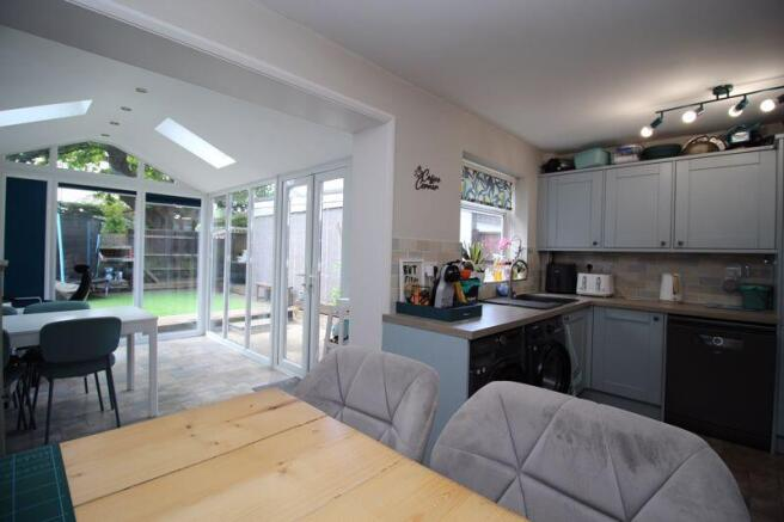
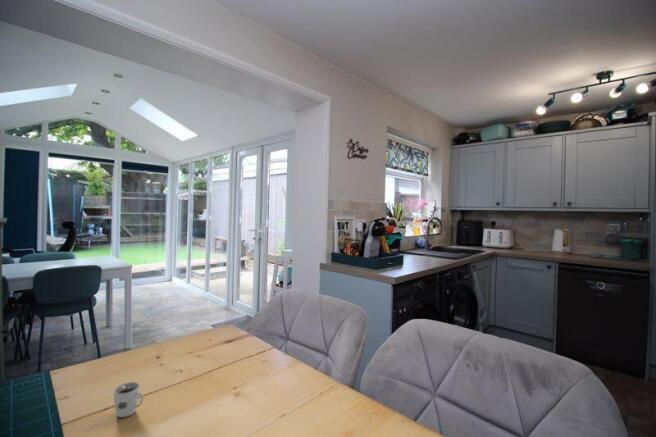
+ cup (130, 391)
